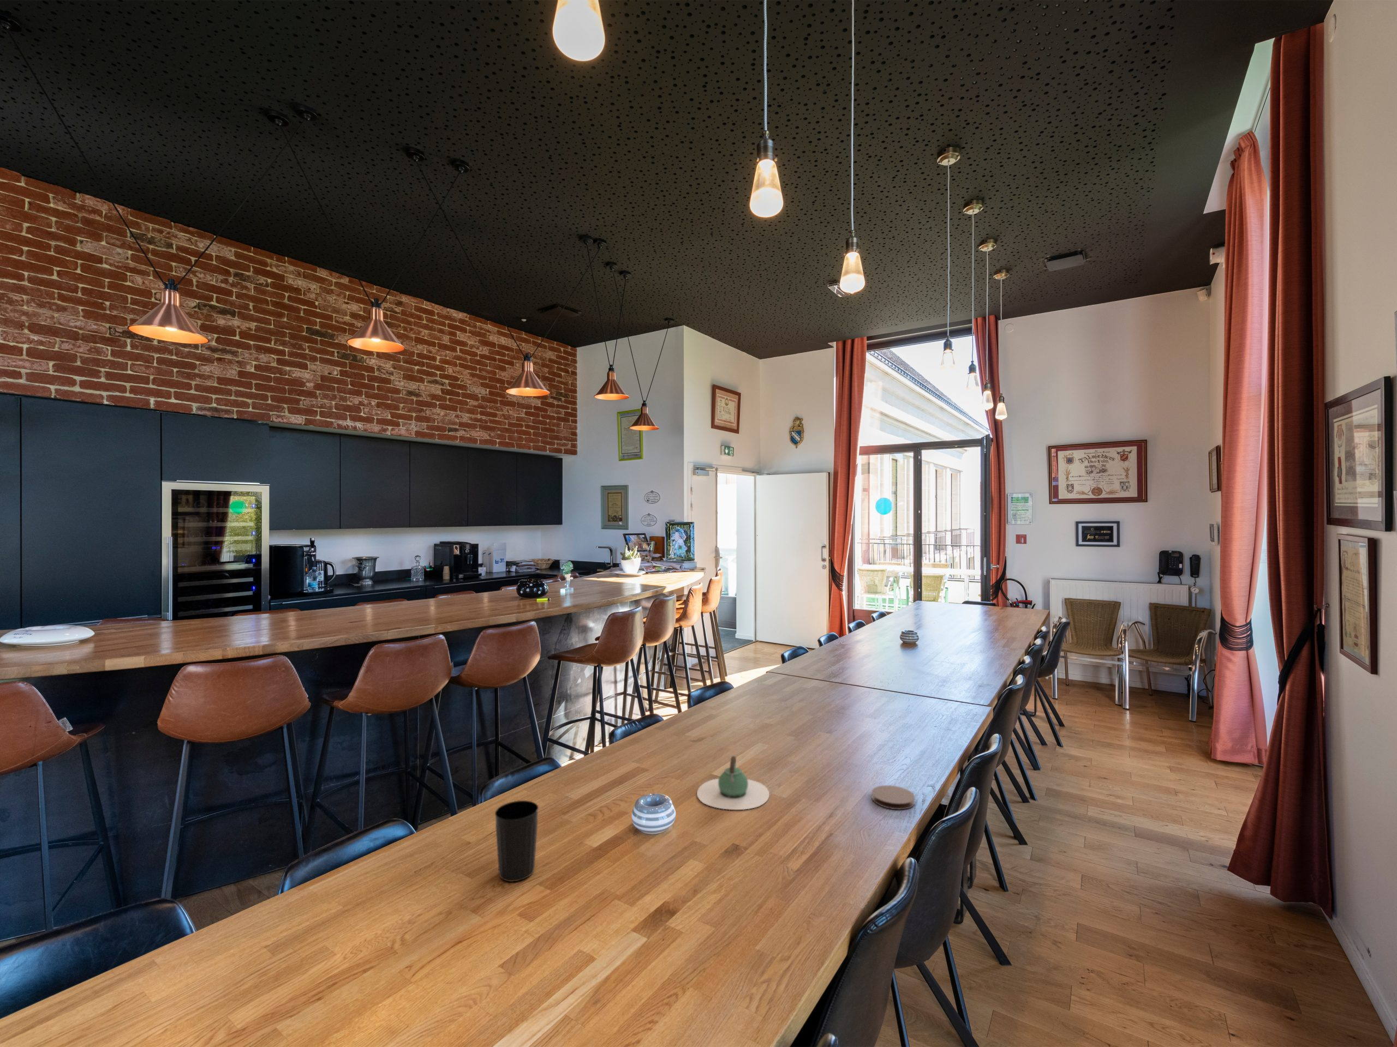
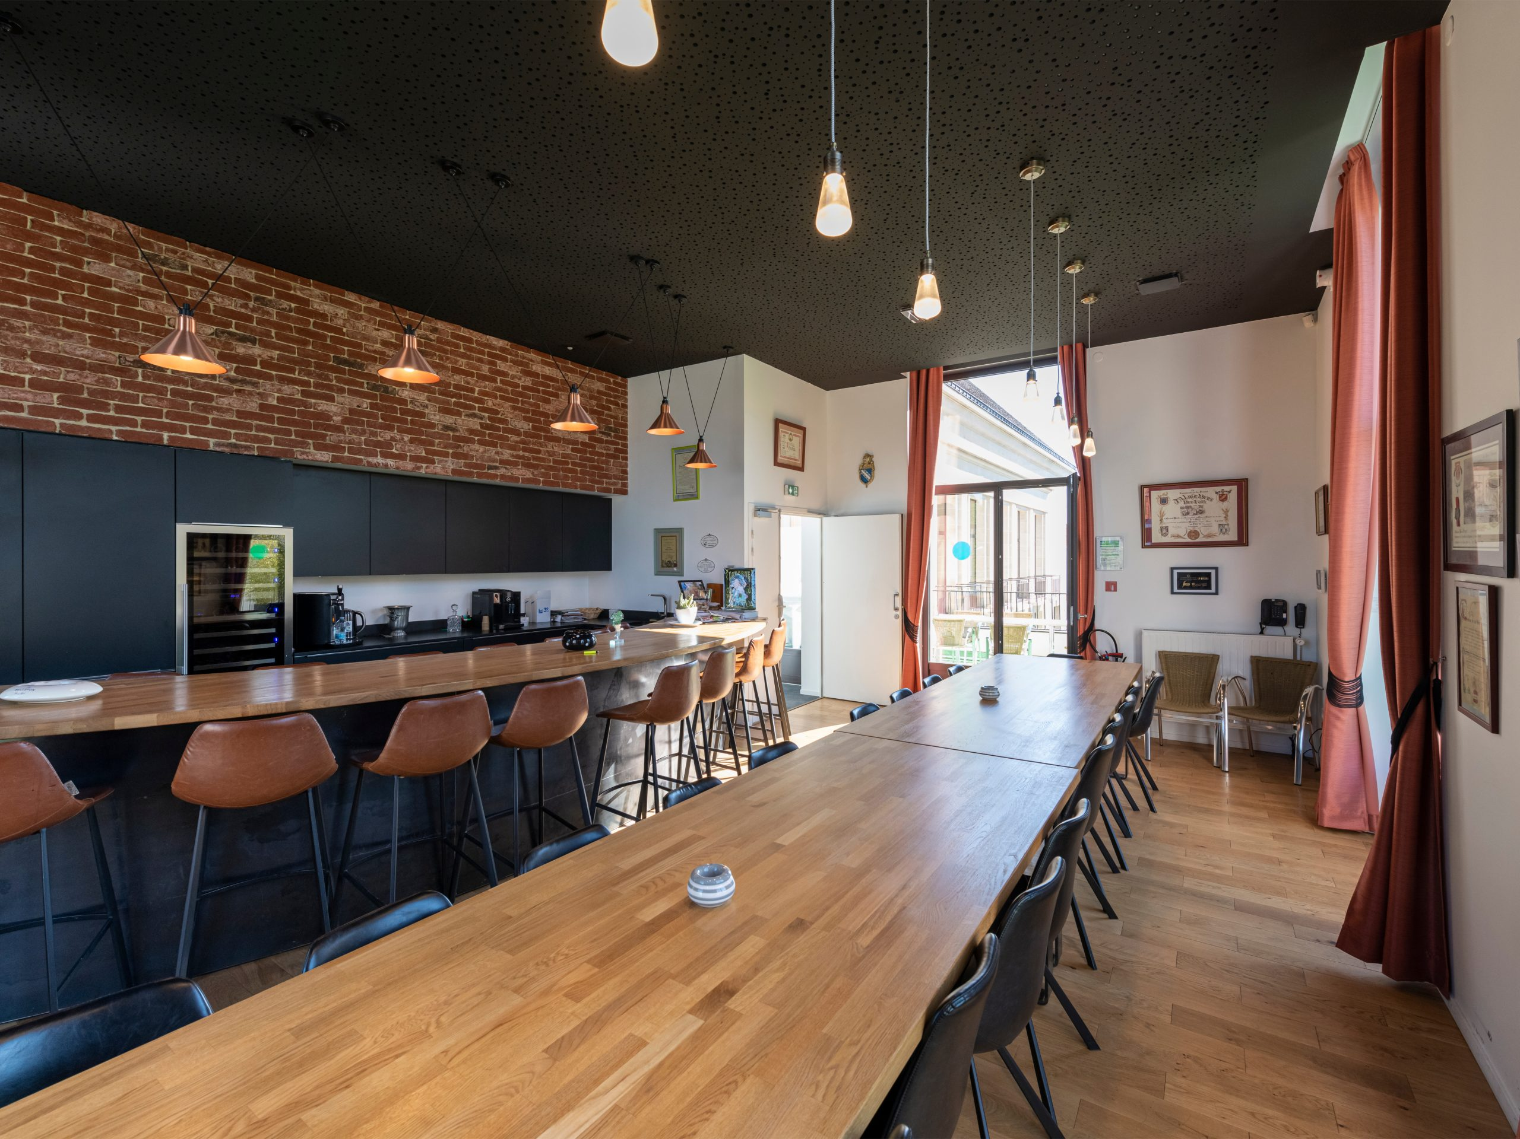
- cup (517, 841)
- coaster (893, 796)
- teapot (733, 775)
